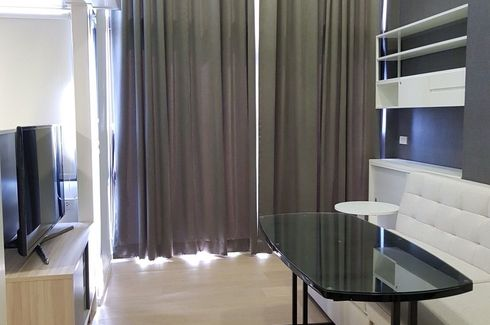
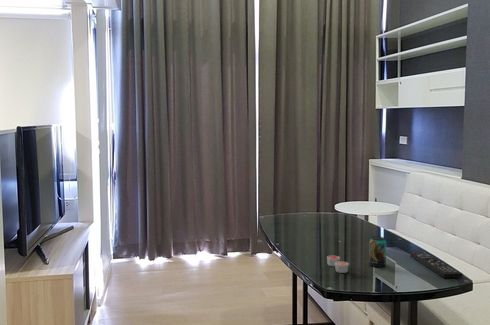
+ candle (337, 263)
+ beverage can (377, 251)
+ remote control (434, 263)
